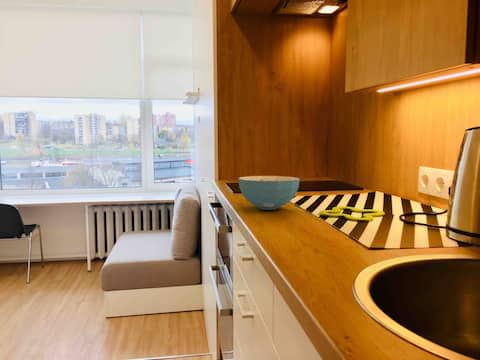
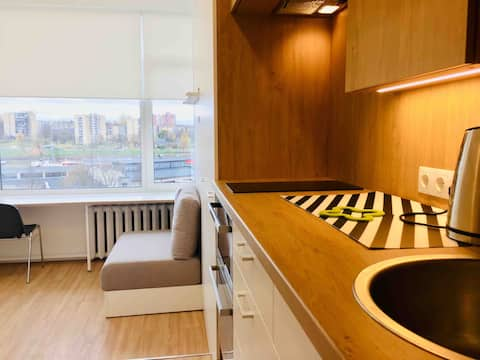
- cereal bowl (268, 193)
